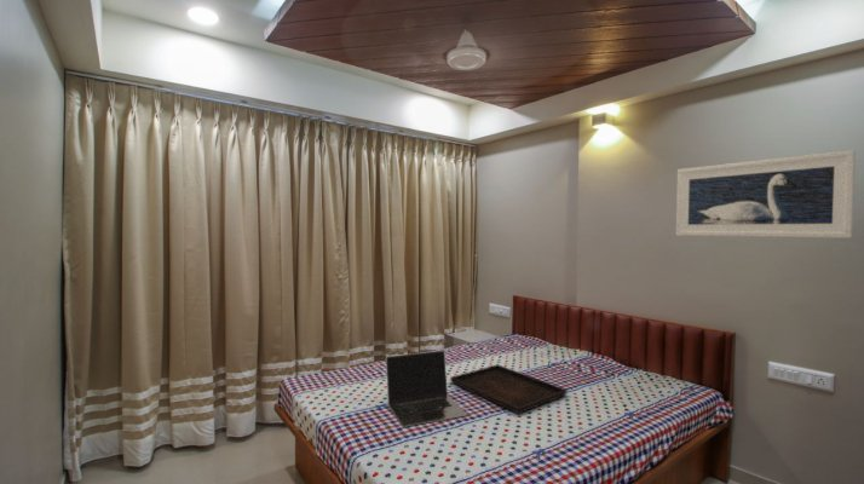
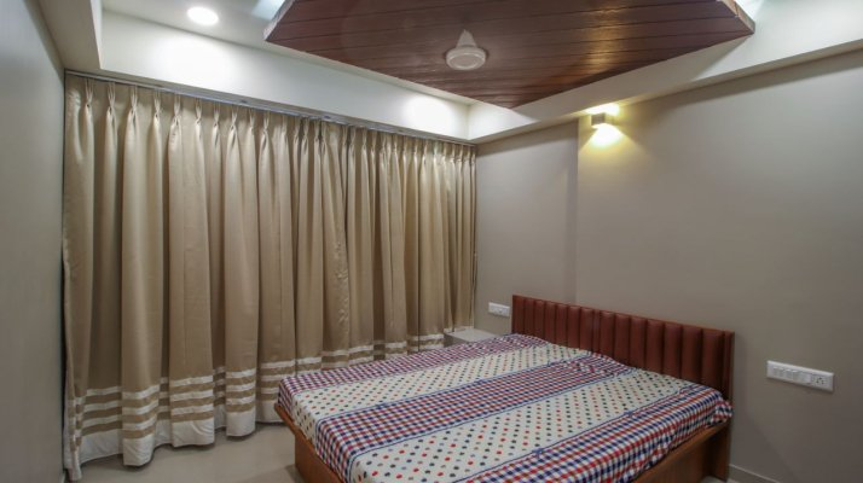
- serving tray (506, 386)
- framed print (753, 198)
- laptop (425, 385)
